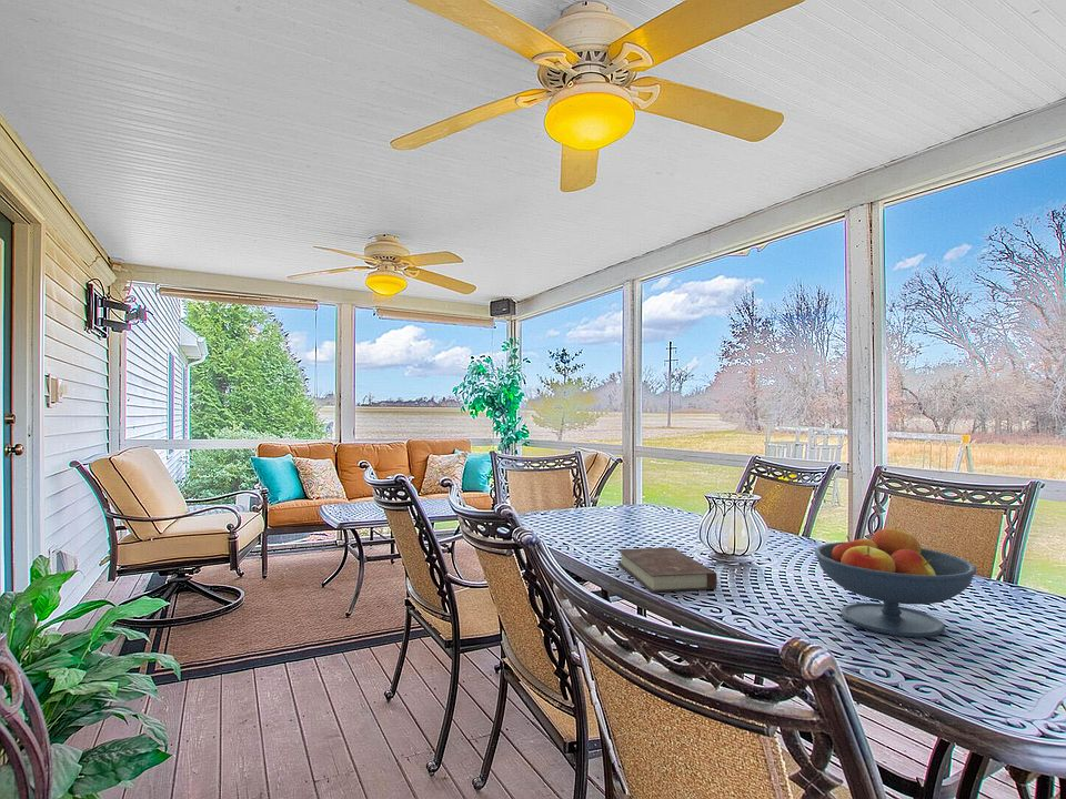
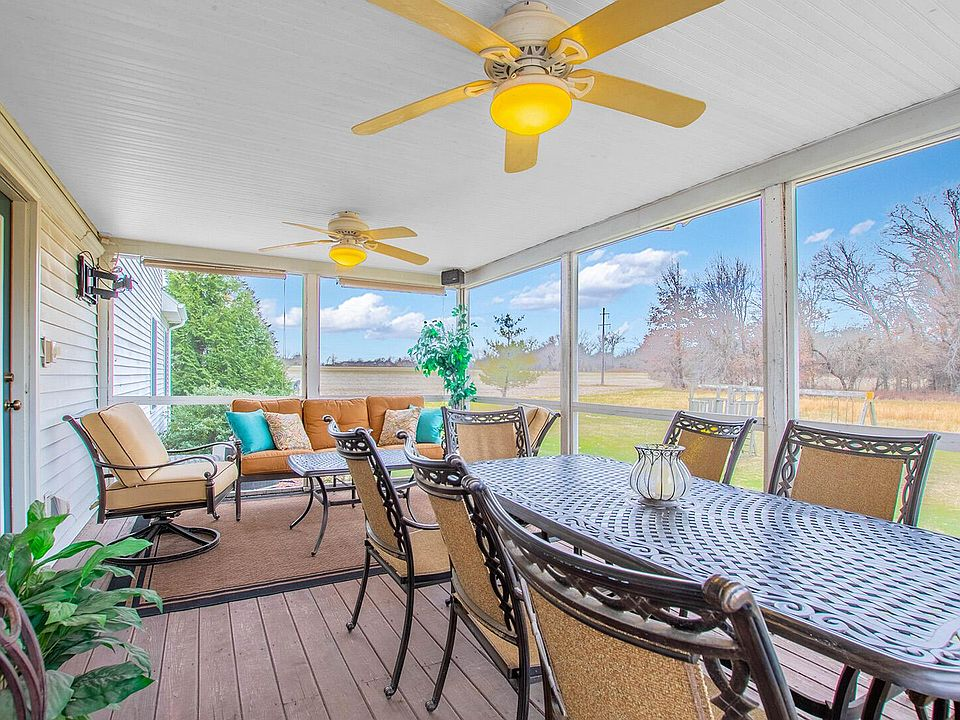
- fruit bowl (891, 577)
- book (663, 567)
